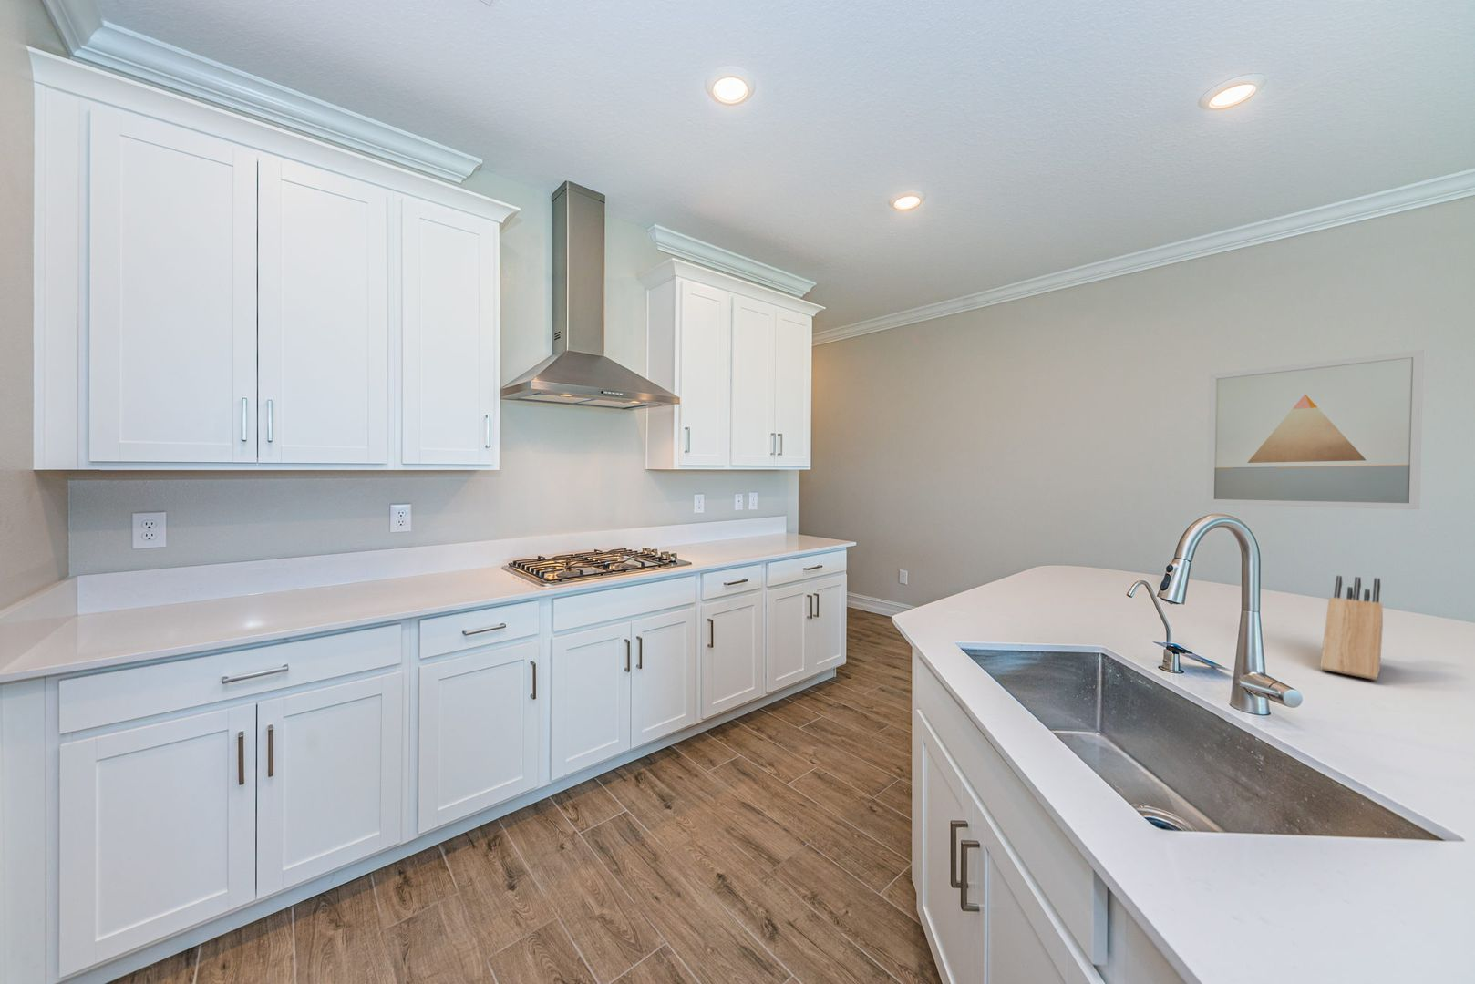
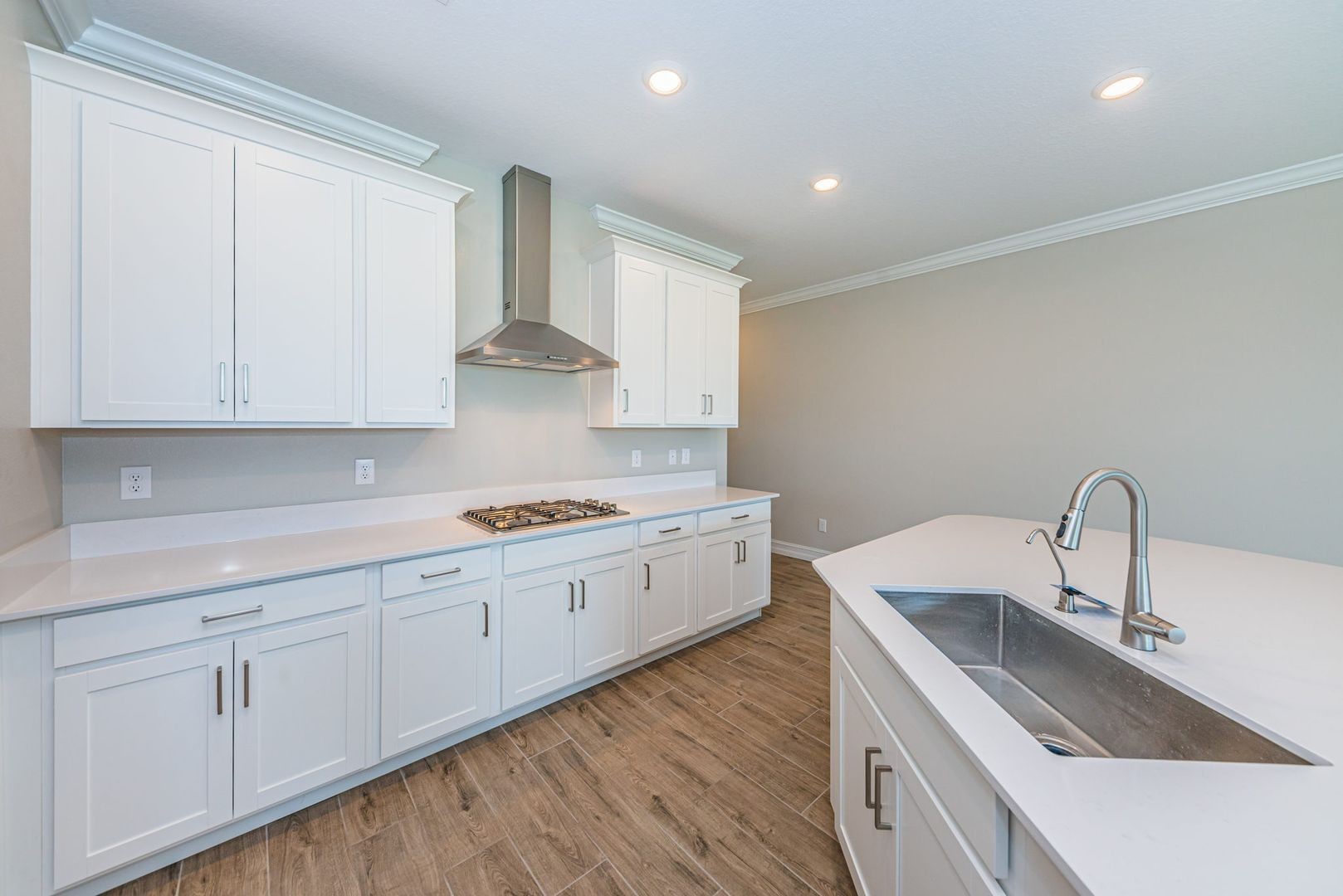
- wall art (1304, 435)
- knife block (1353, 623)
